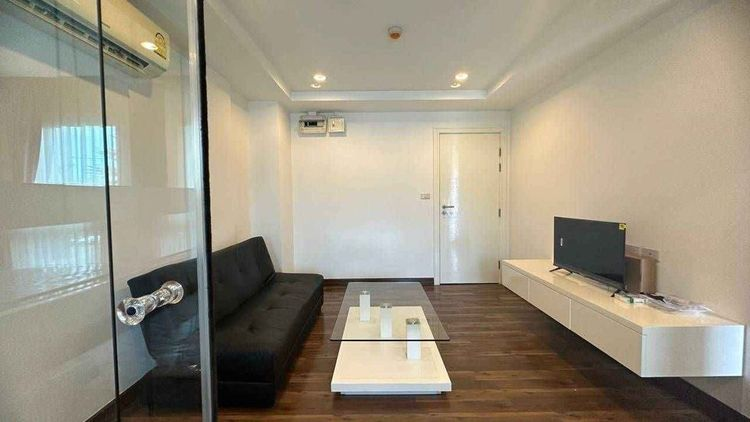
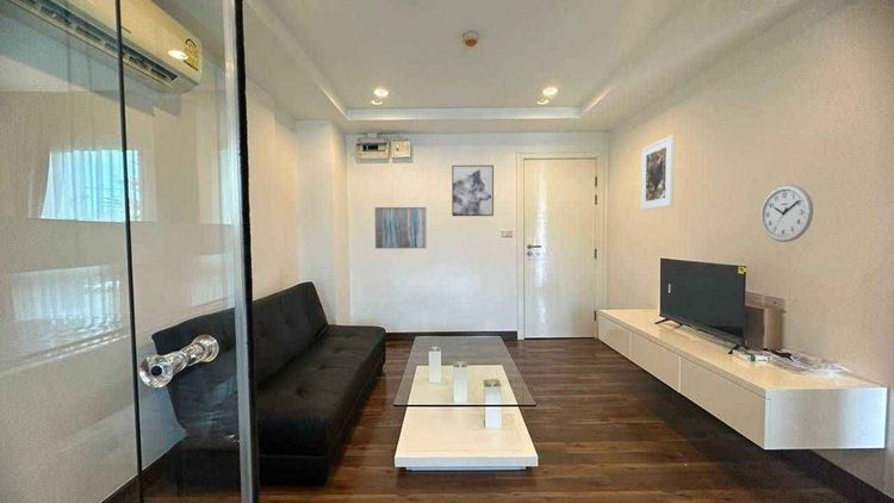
+ wall art (401, 228)
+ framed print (656, 175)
+ wall art (472, 191)
+ wall clock (783, 213)
